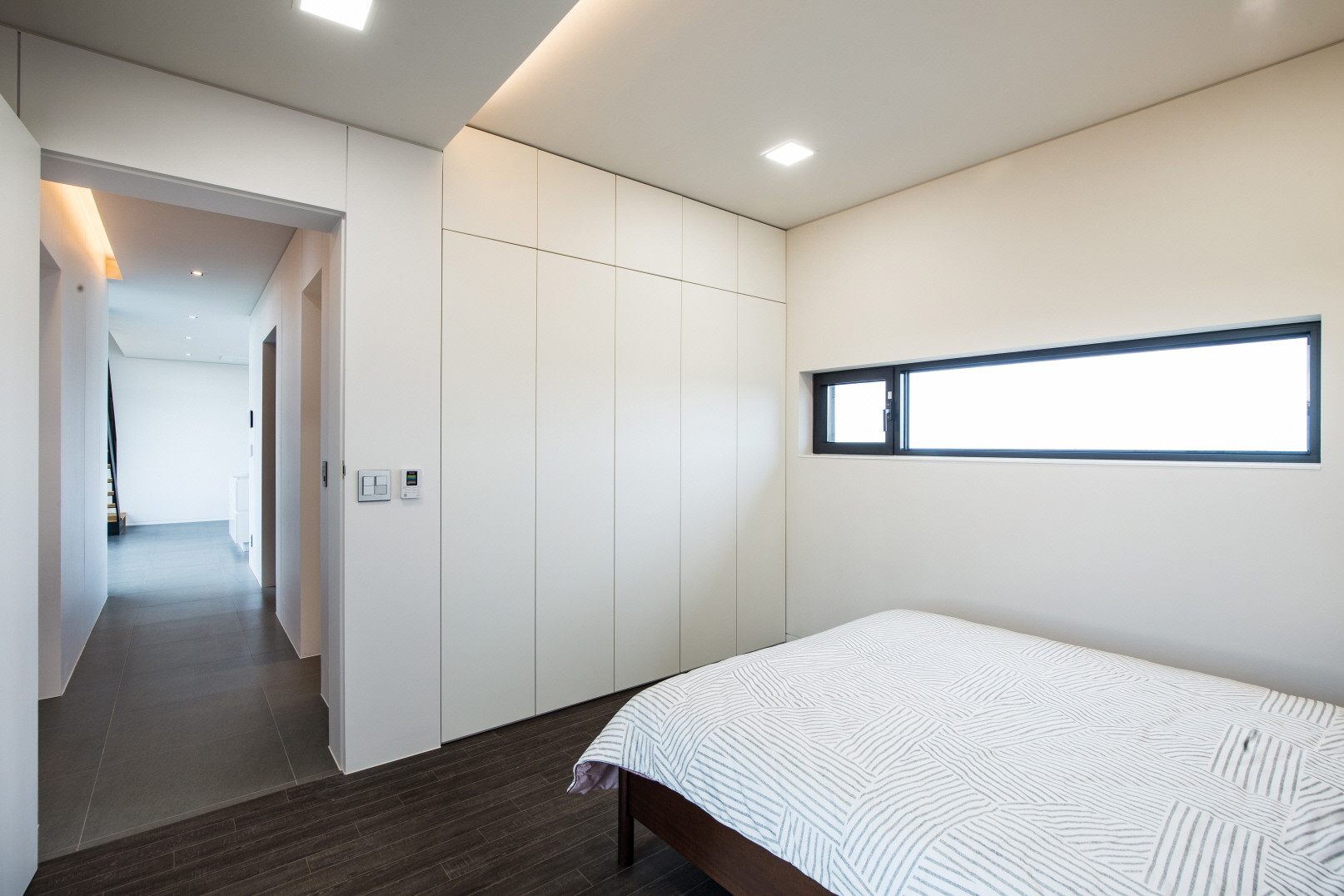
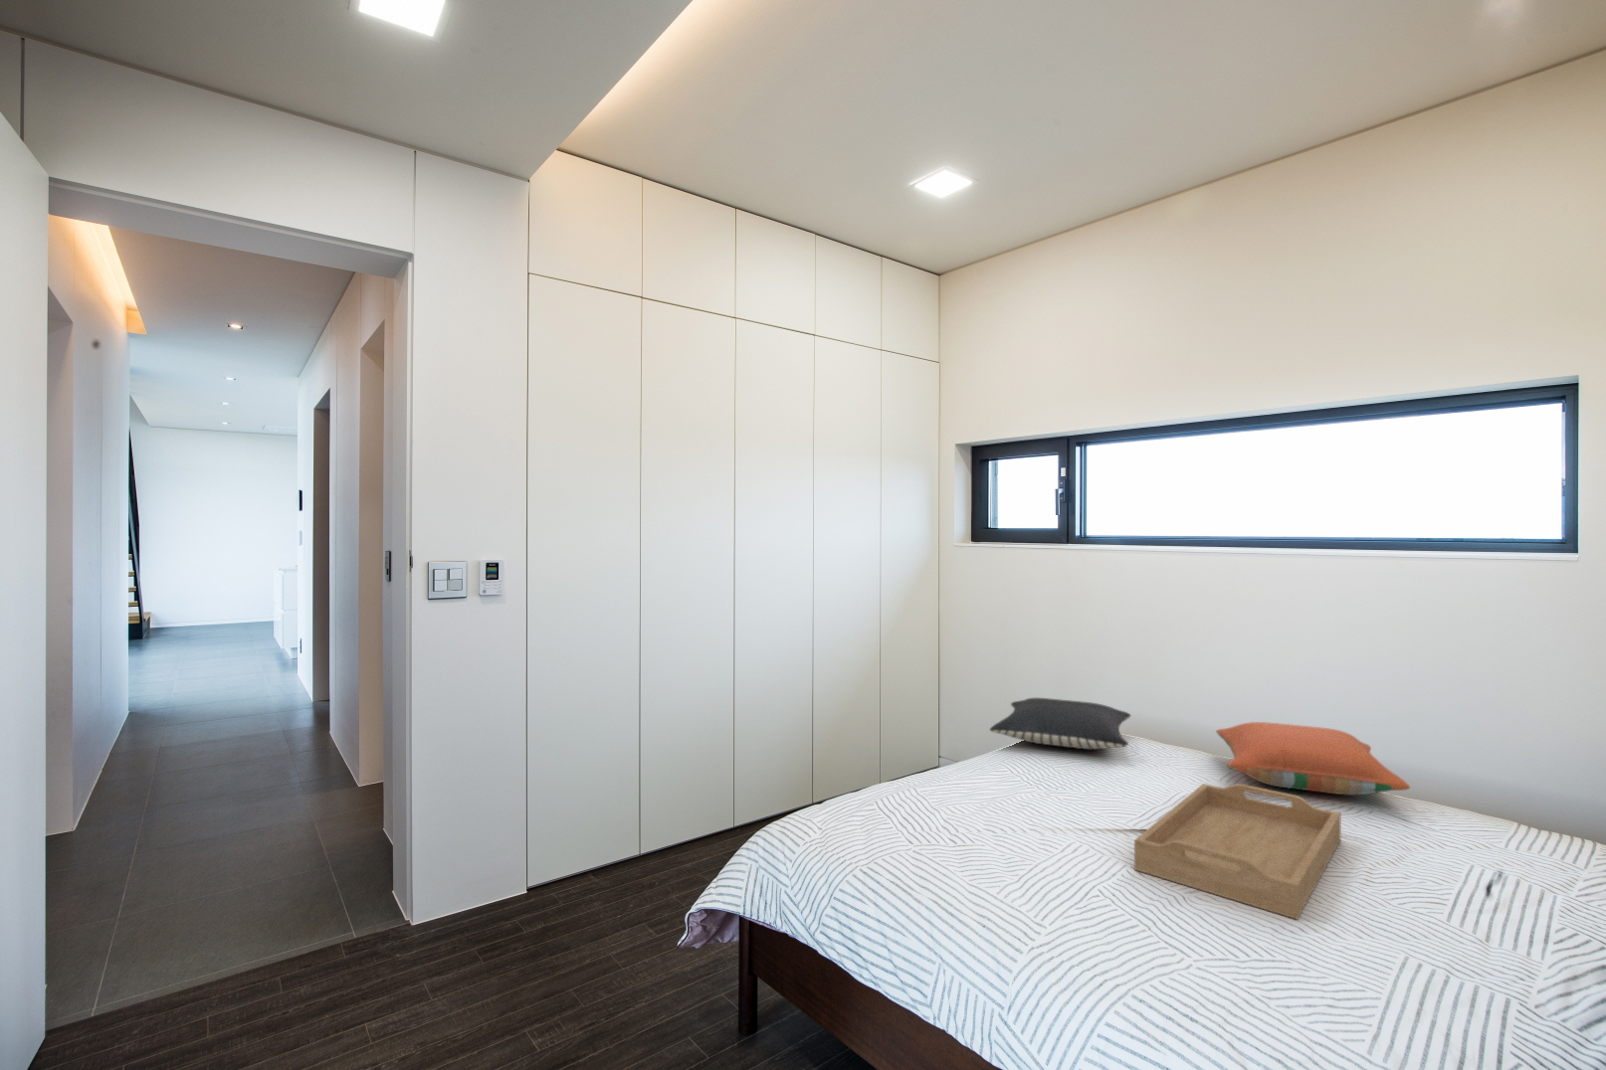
+ pillow (1062, 722)
+ pillow (1300, 756)
+ serving tray (1242, 835)
